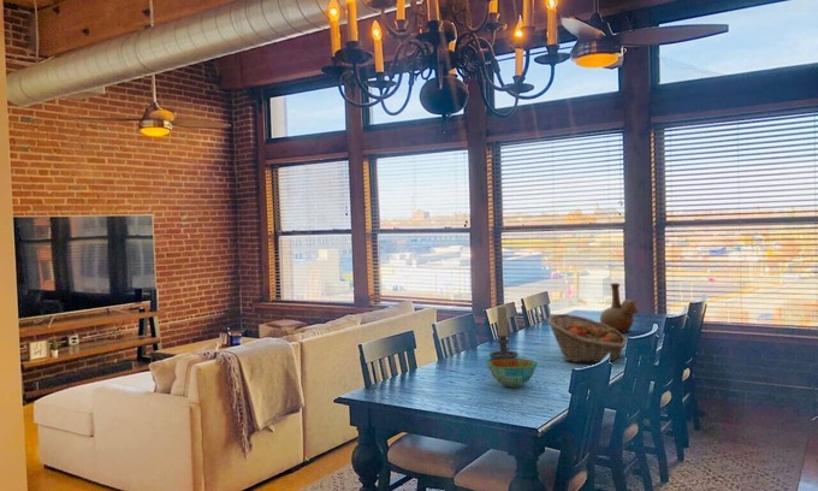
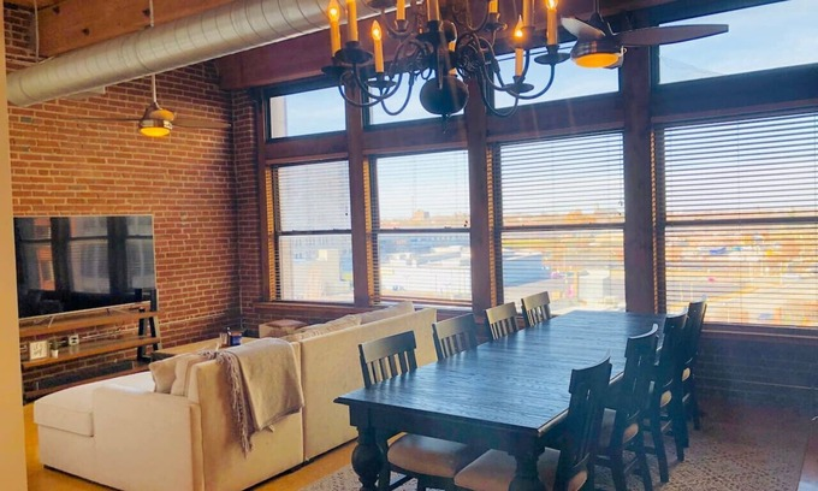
- bowl (512, 373)
- vase (618, 307)
- fruit basket (586, 336)
- candle holder (503, 331)
